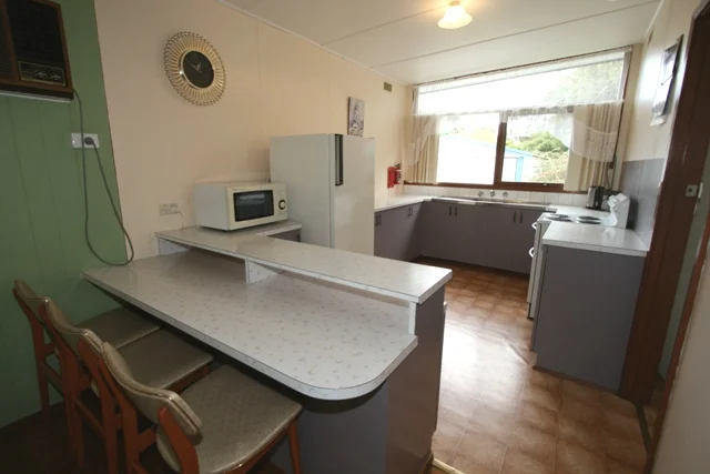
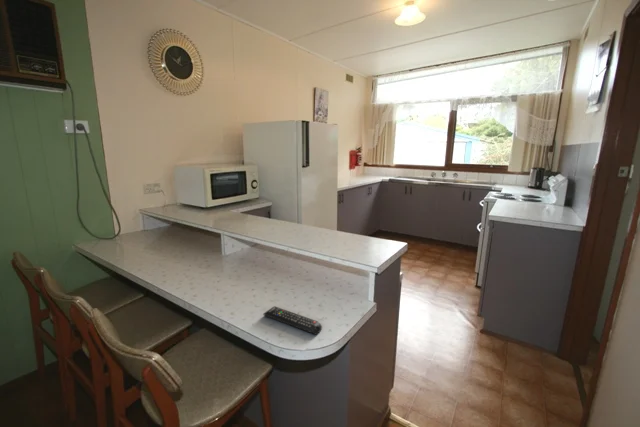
+ remote control (291, 319)
